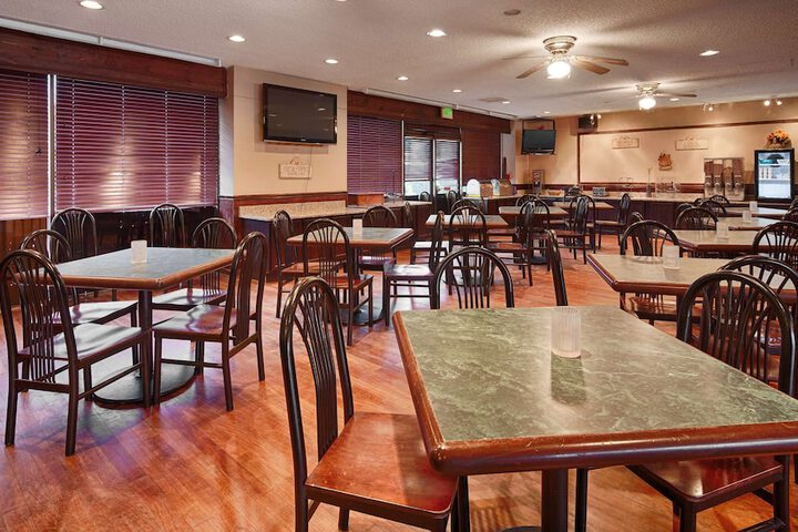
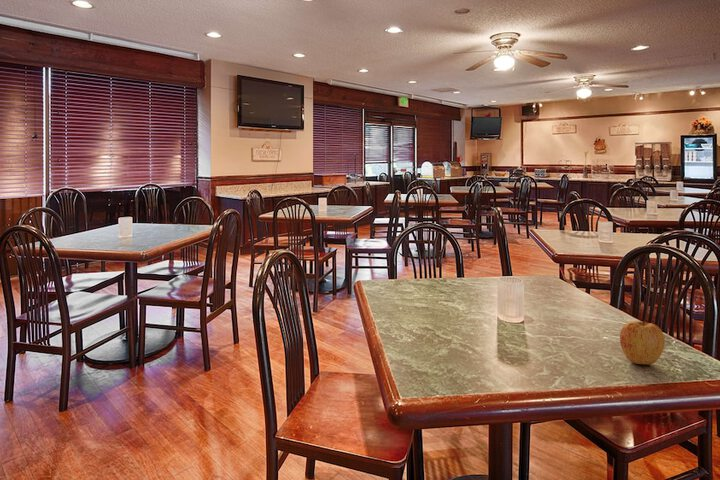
+ apple (642, 341)
